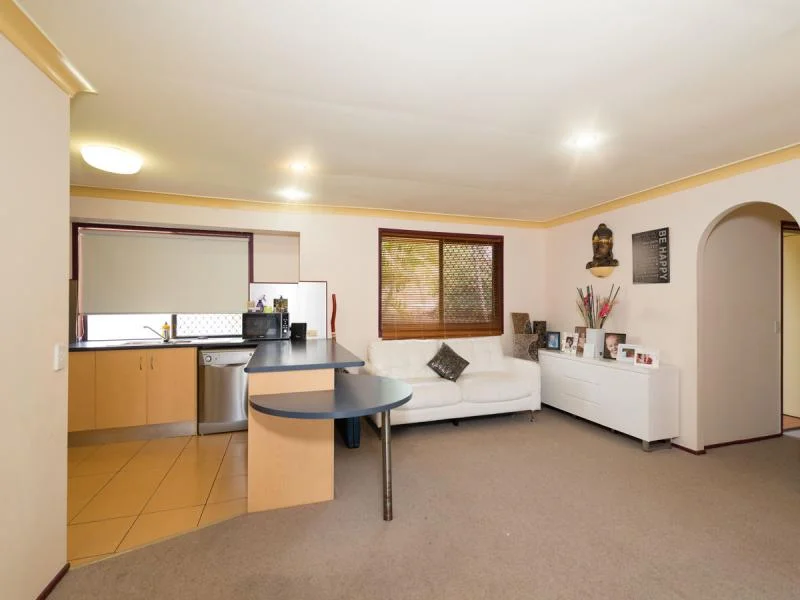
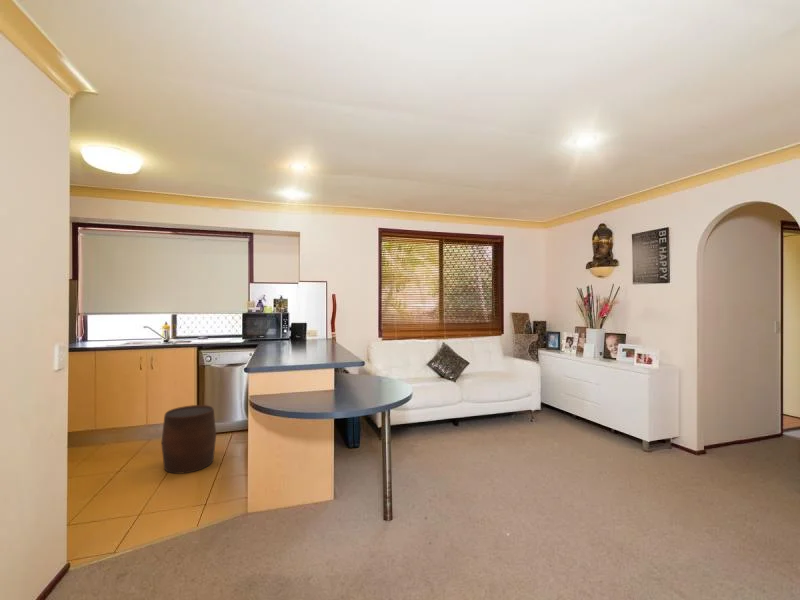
+ stool (189, 437)
